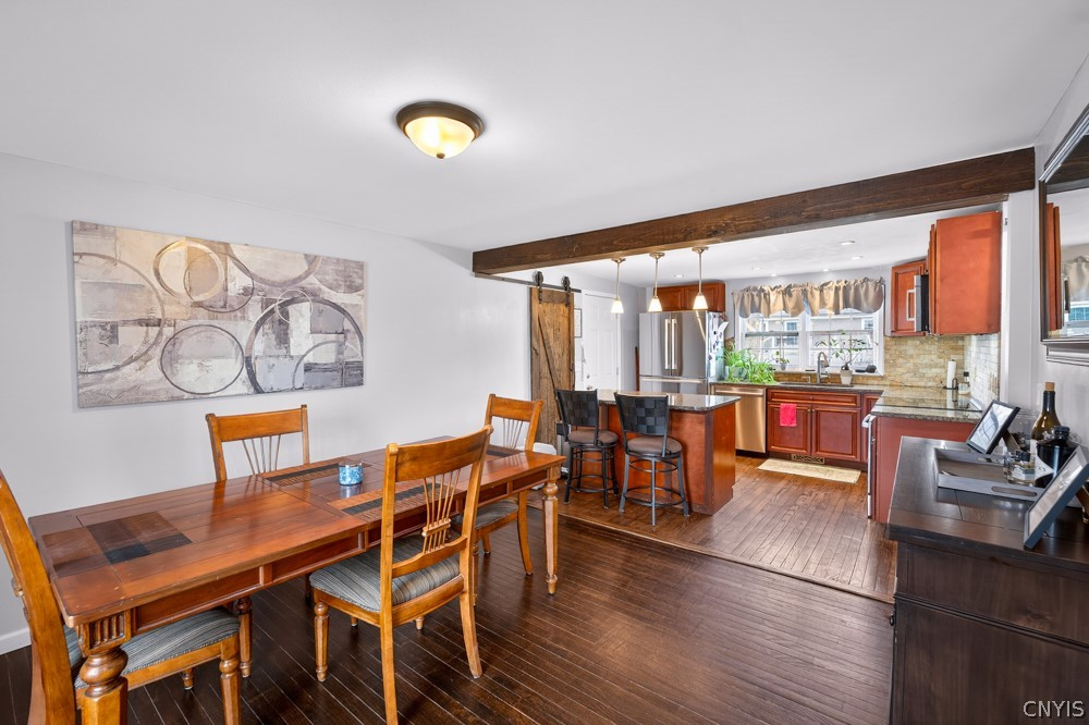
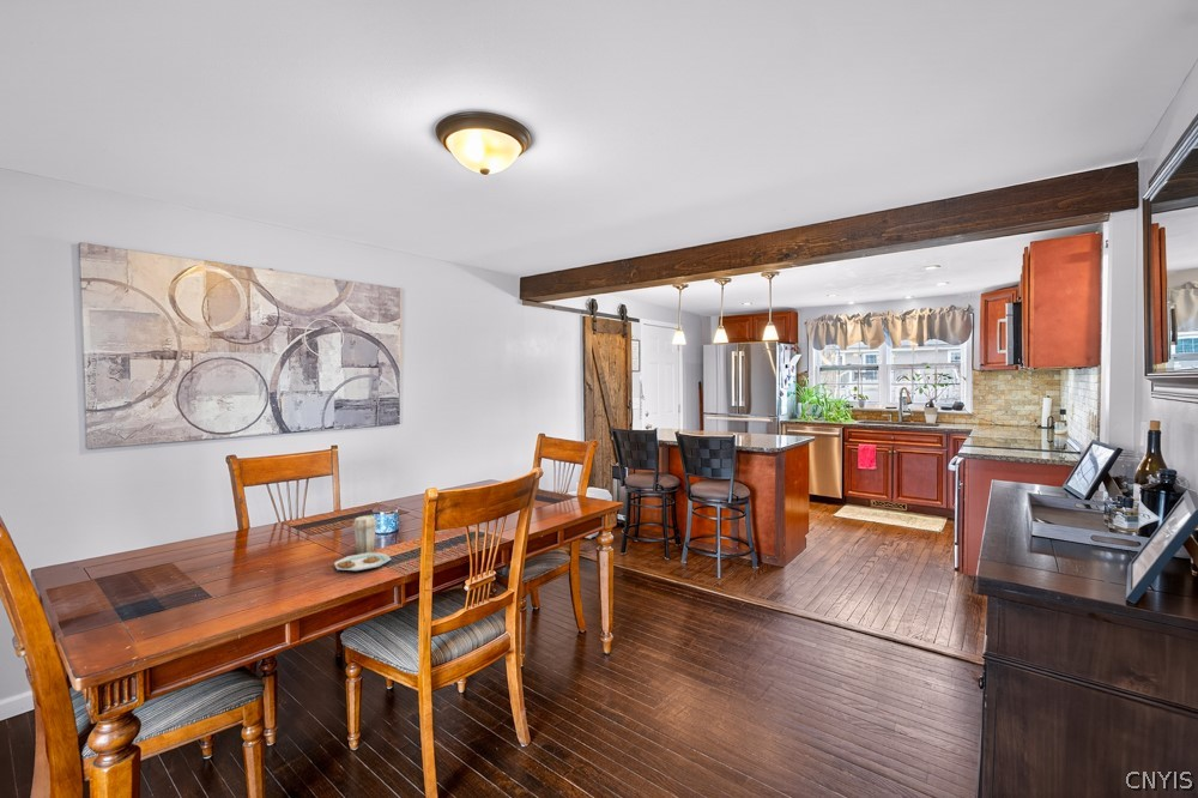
+ plate (365, 540)
